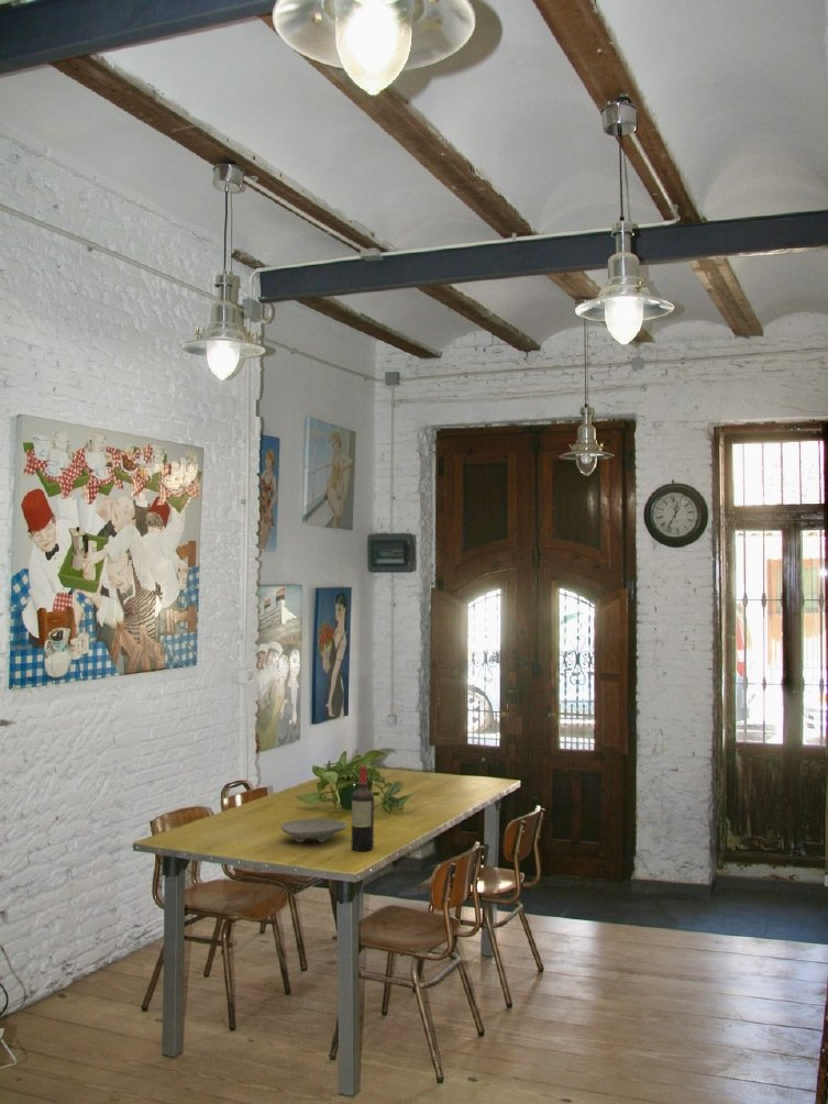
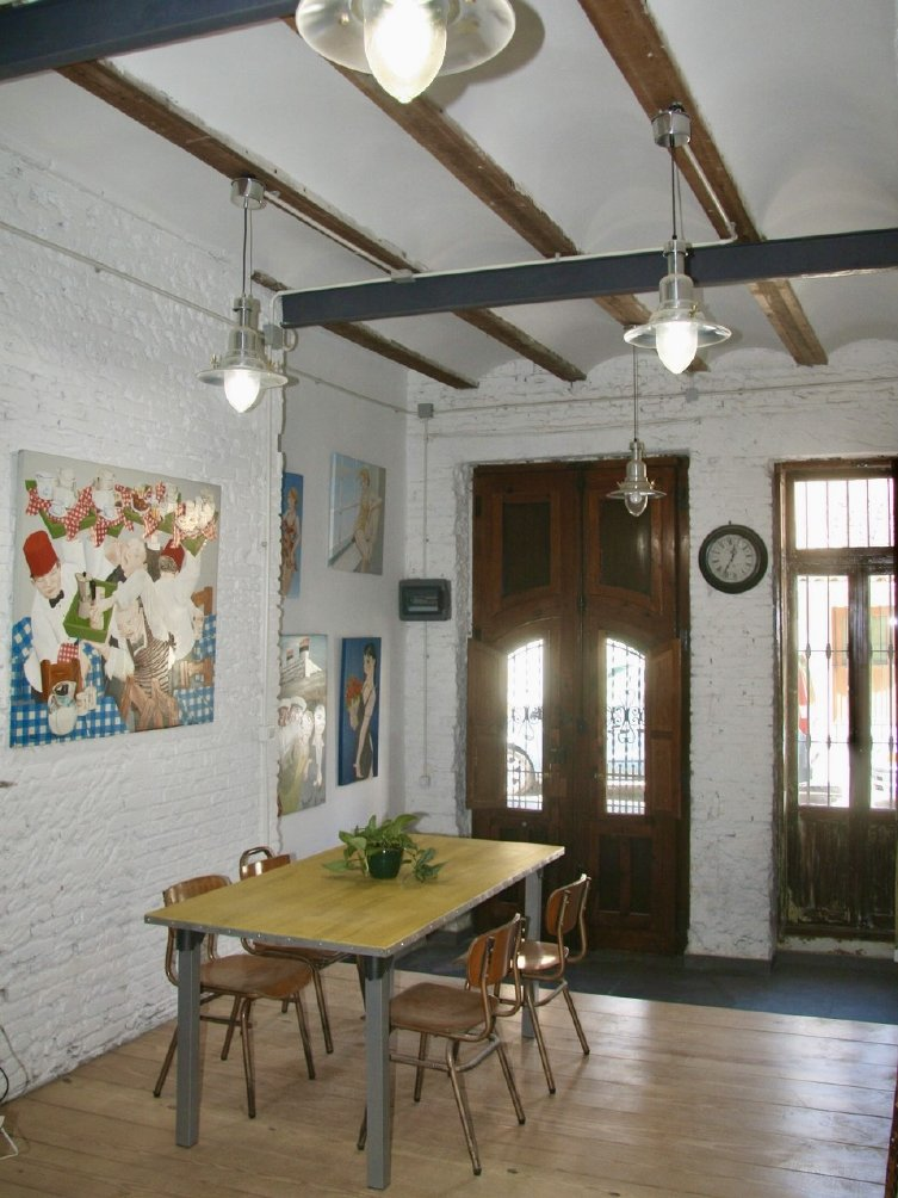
- wine bottle (363, 807)
- bowl (313, 831)
